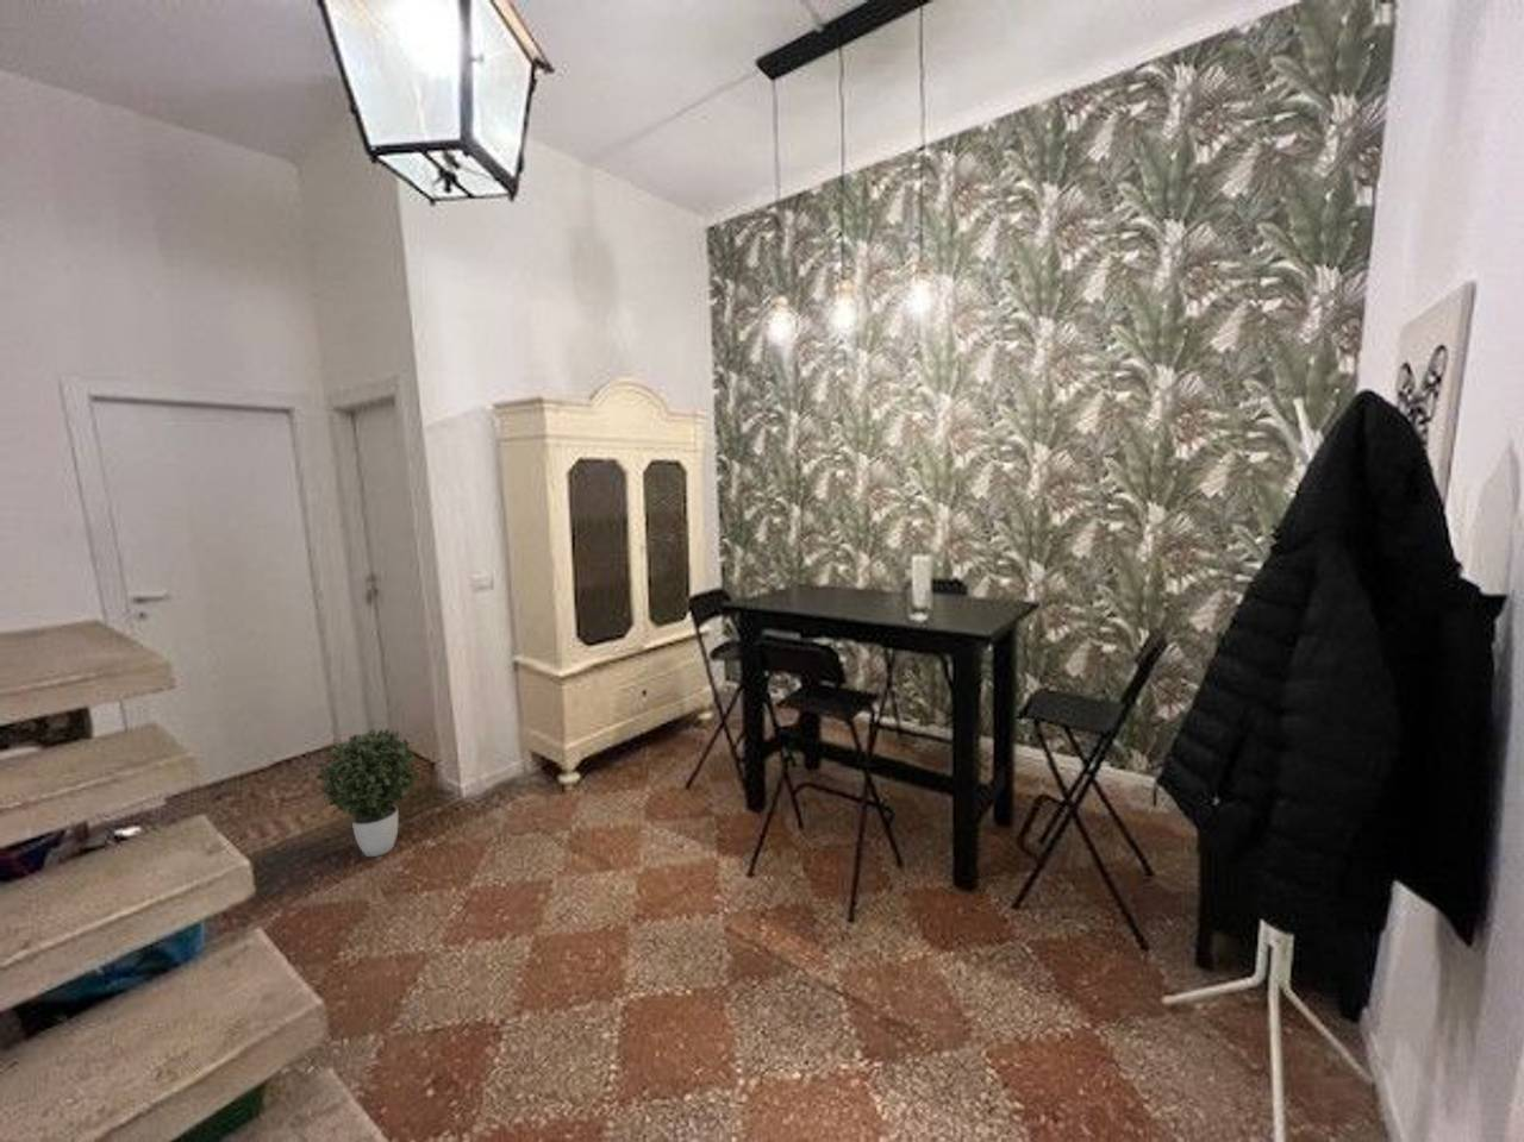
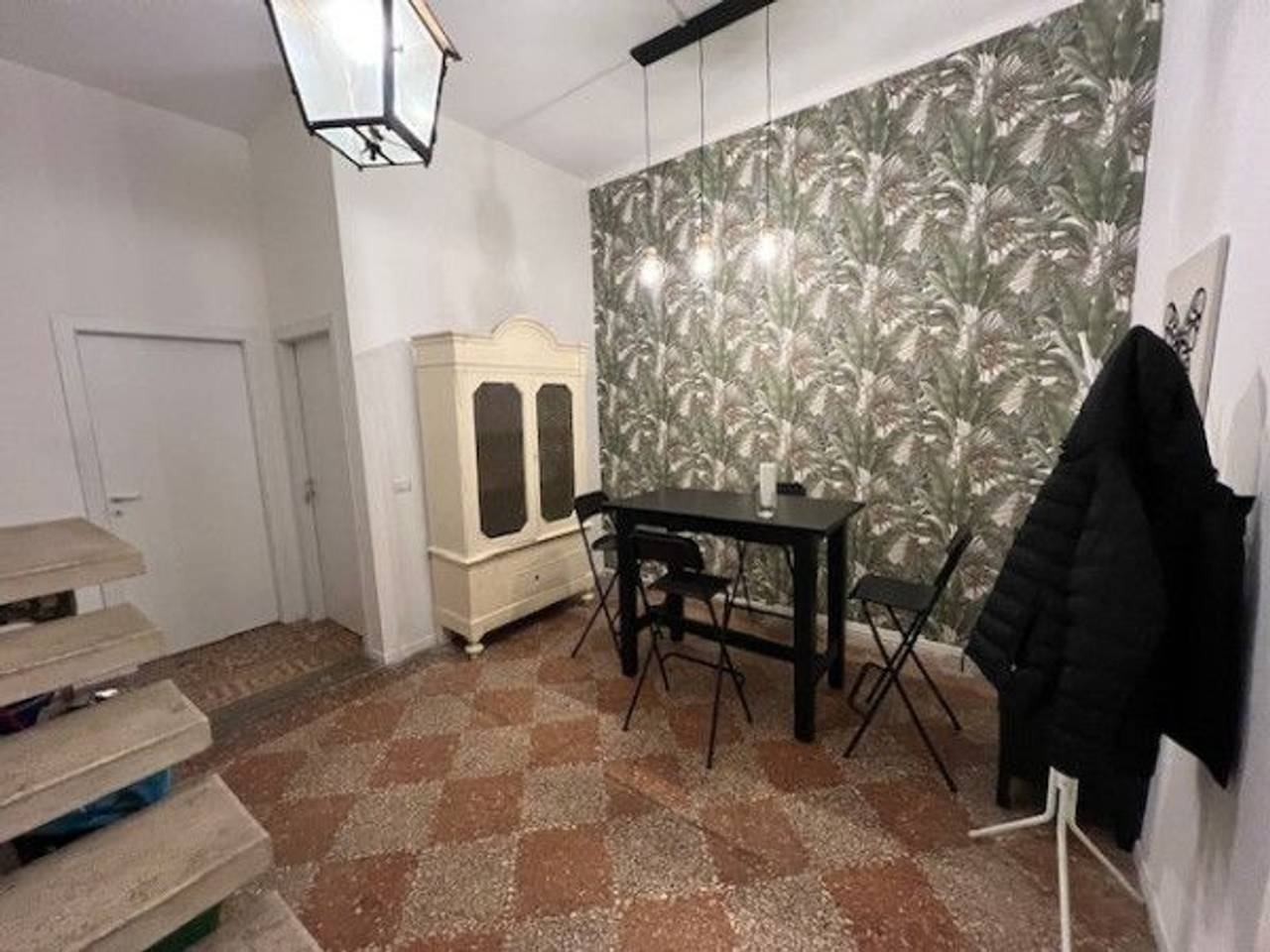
- potted plant (374, 791)
